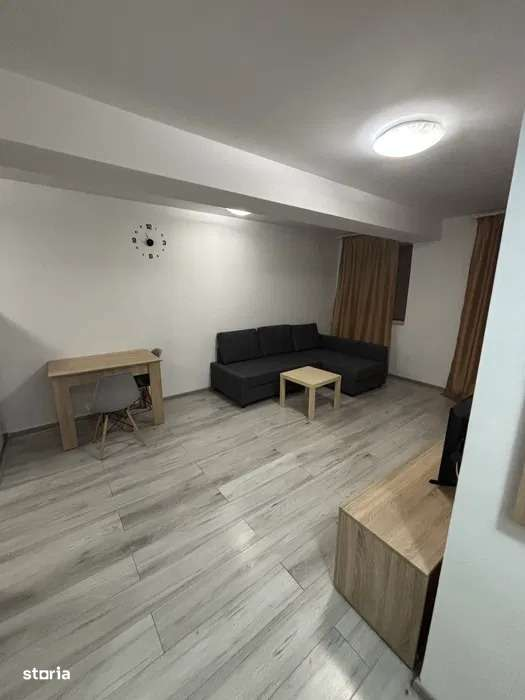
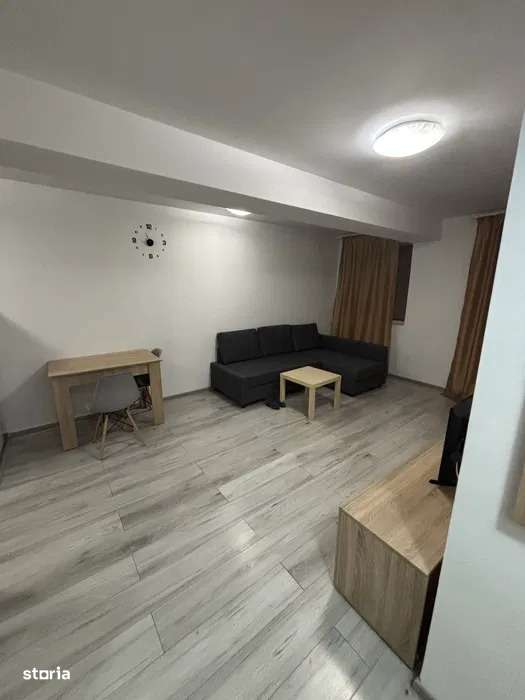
+ boots (275, 398)
